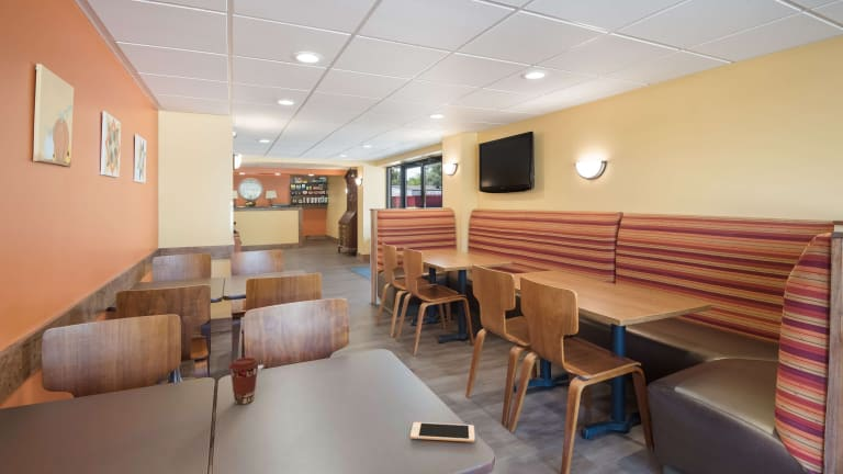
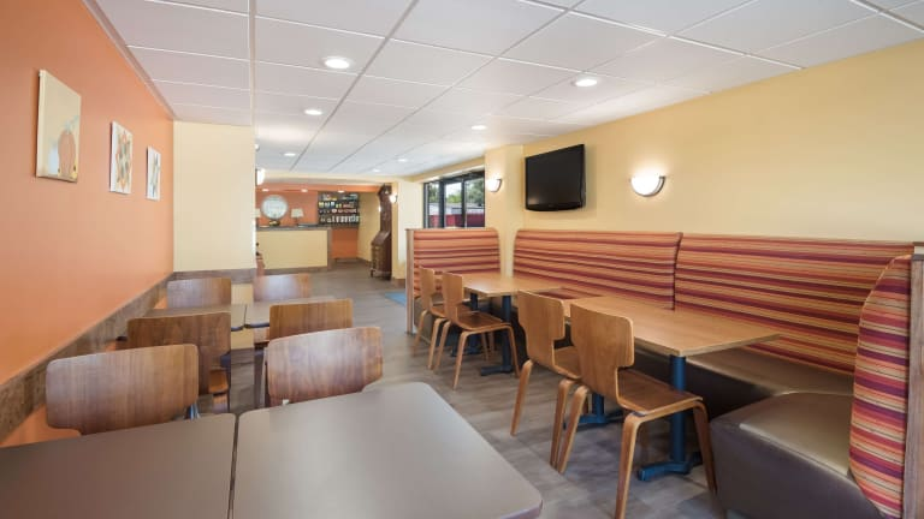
- cell phone (442, 431)
- coffee cup (244, 380)
